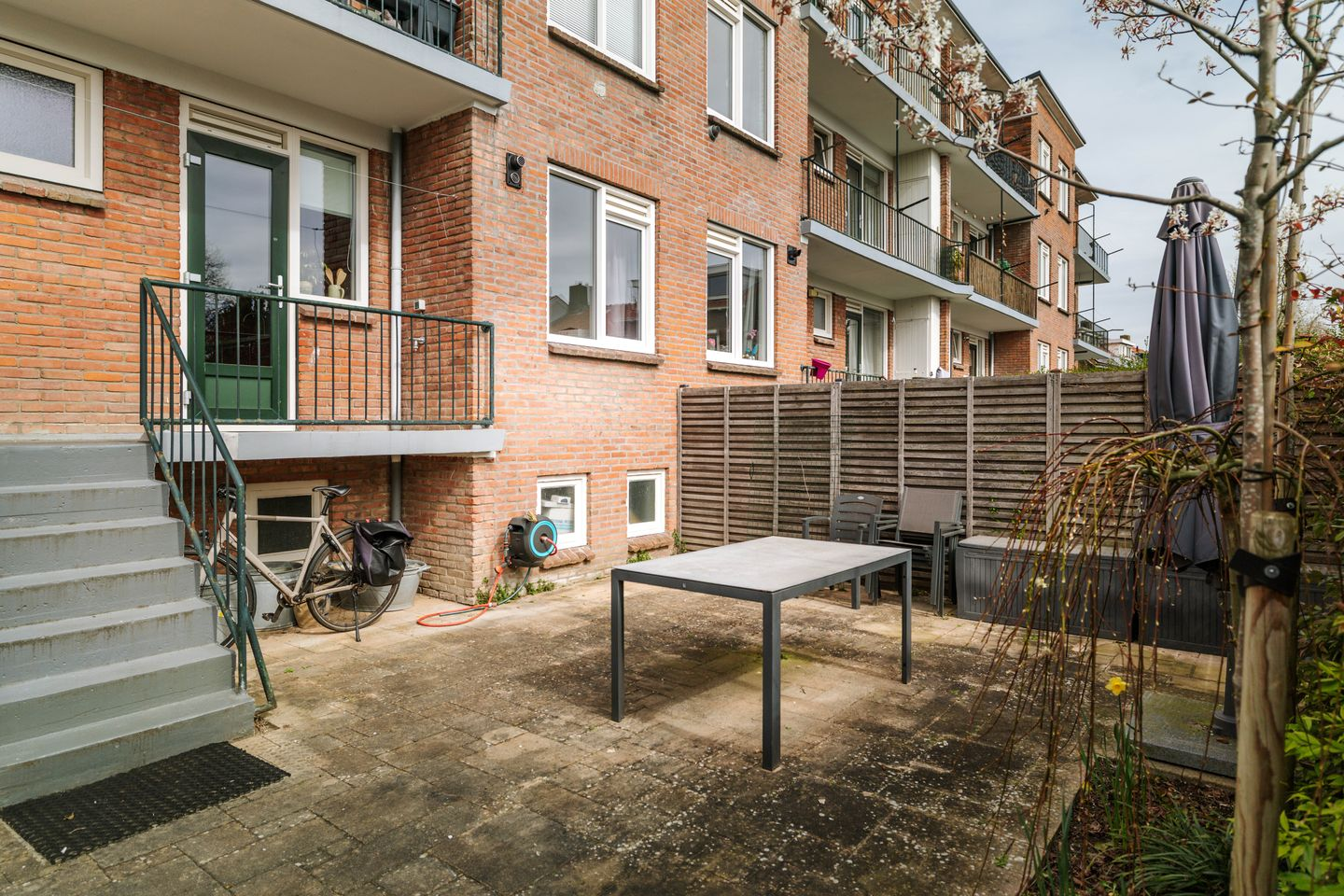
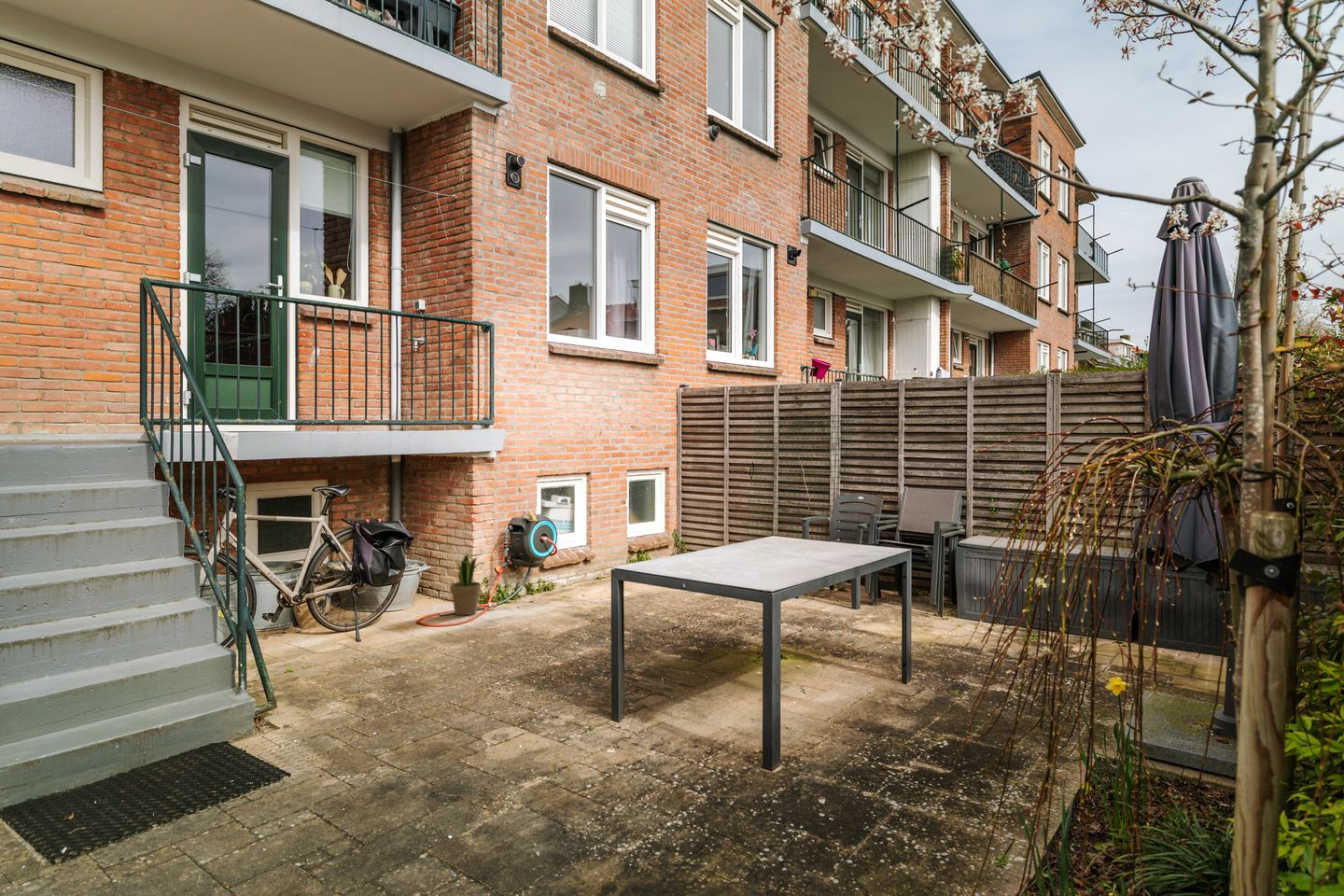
+ potted plant (468, 582)
